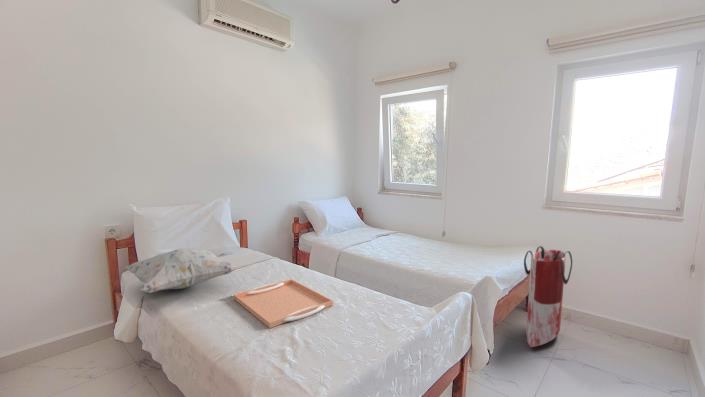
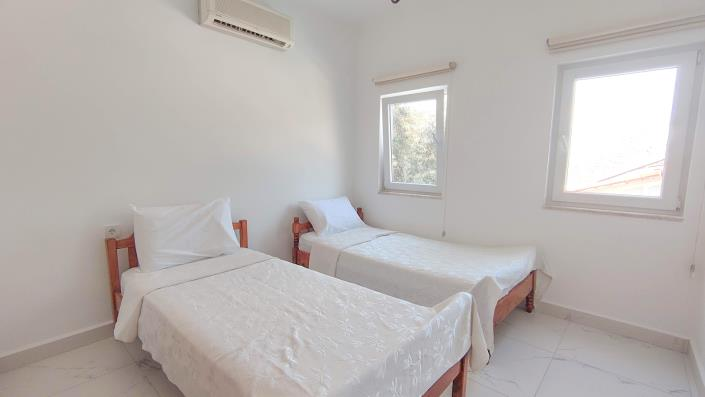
- decorative pillow (182, 267)
- serving tray (282, 299)
- bag (545, 295)
